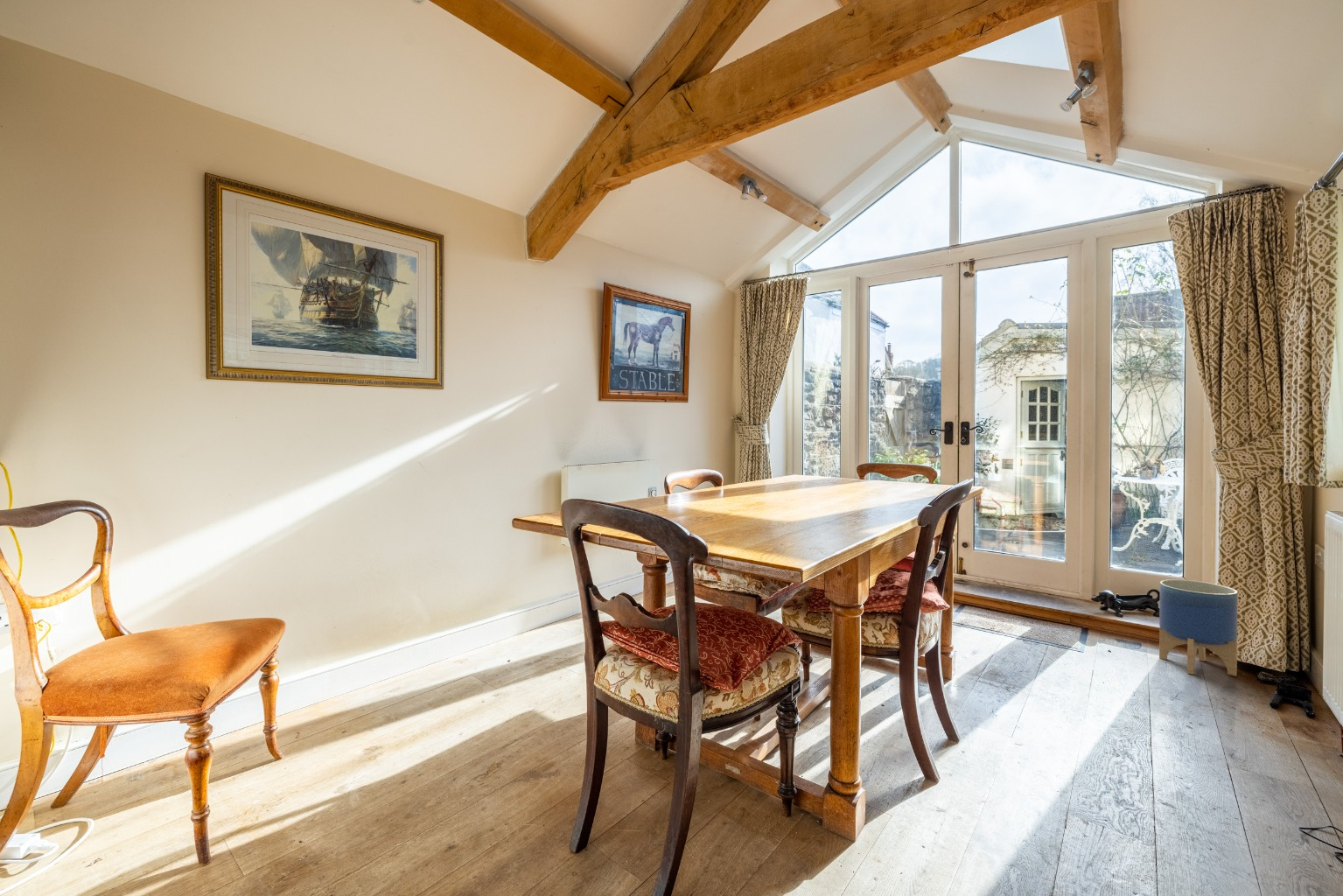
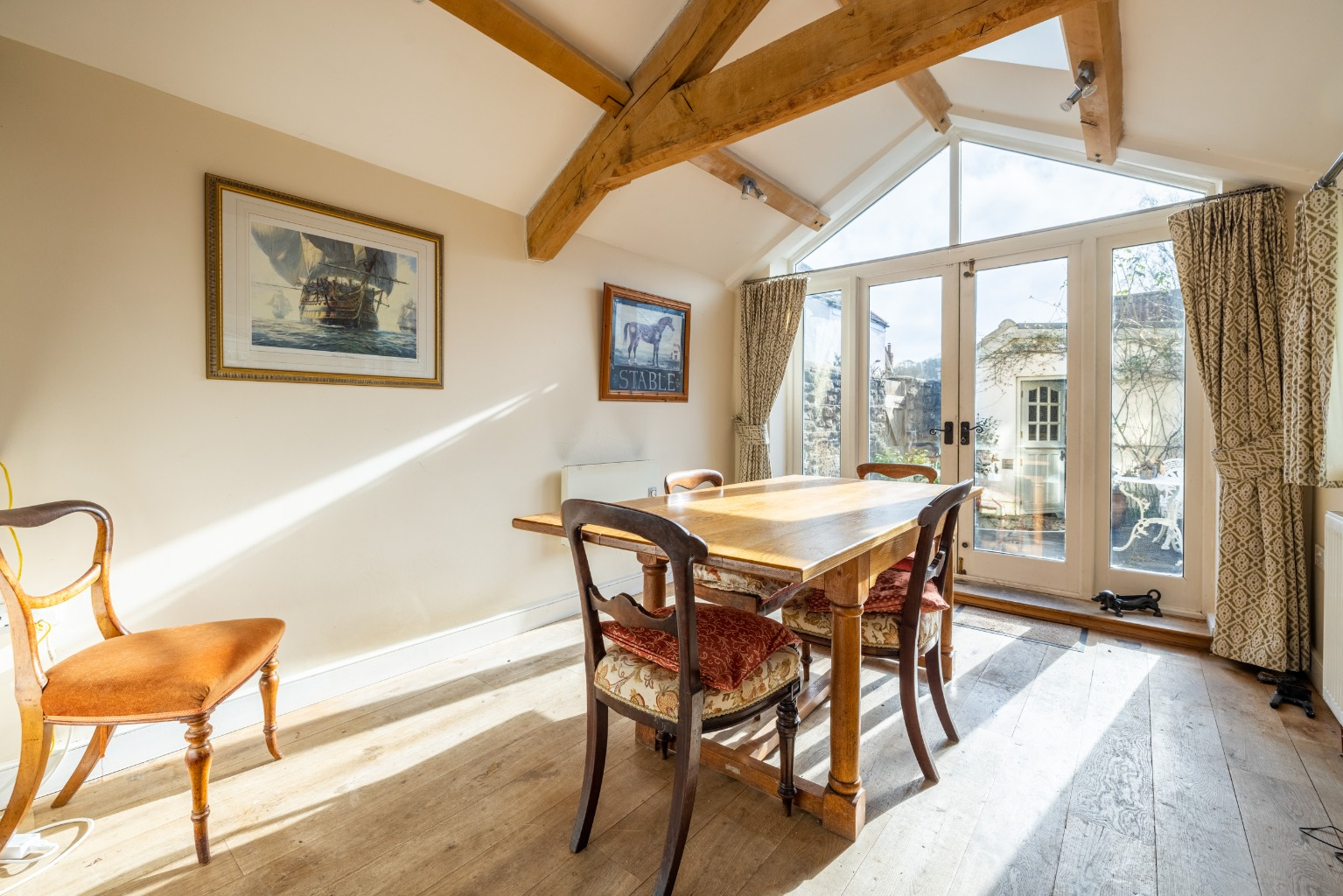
- planter (1197, 626)
